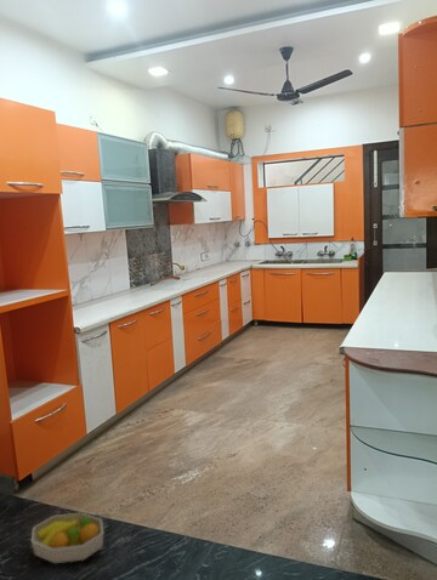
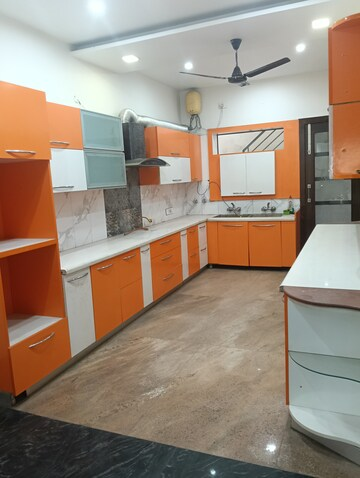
- fruit bowl (68, 535)
